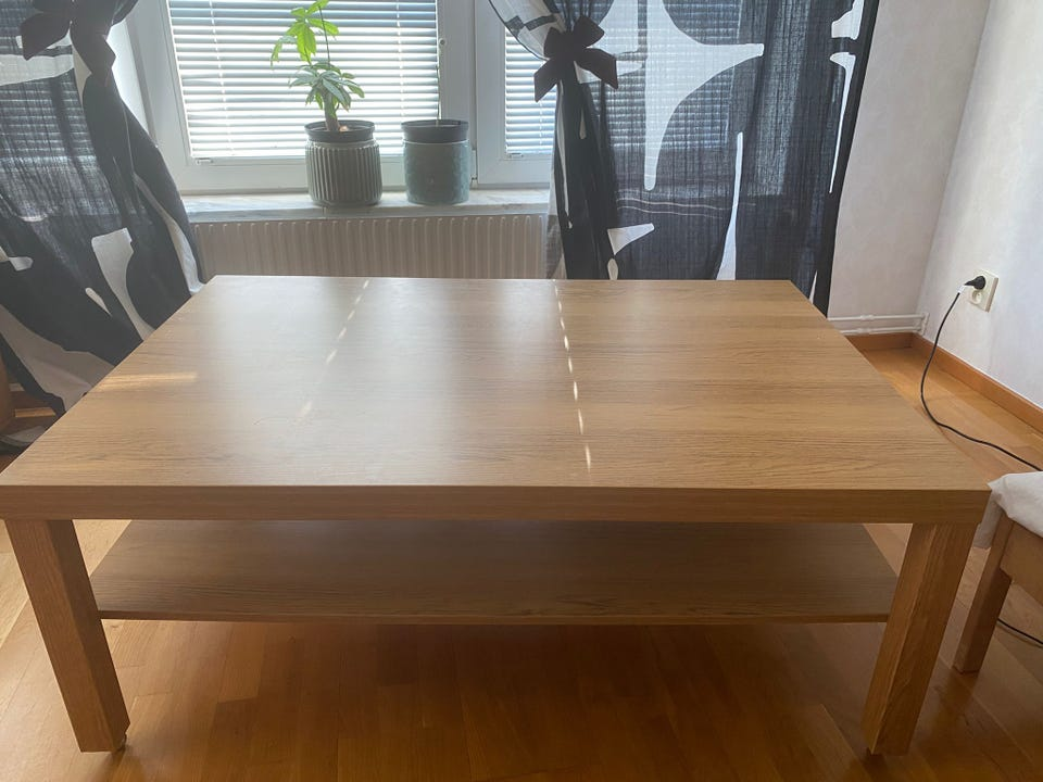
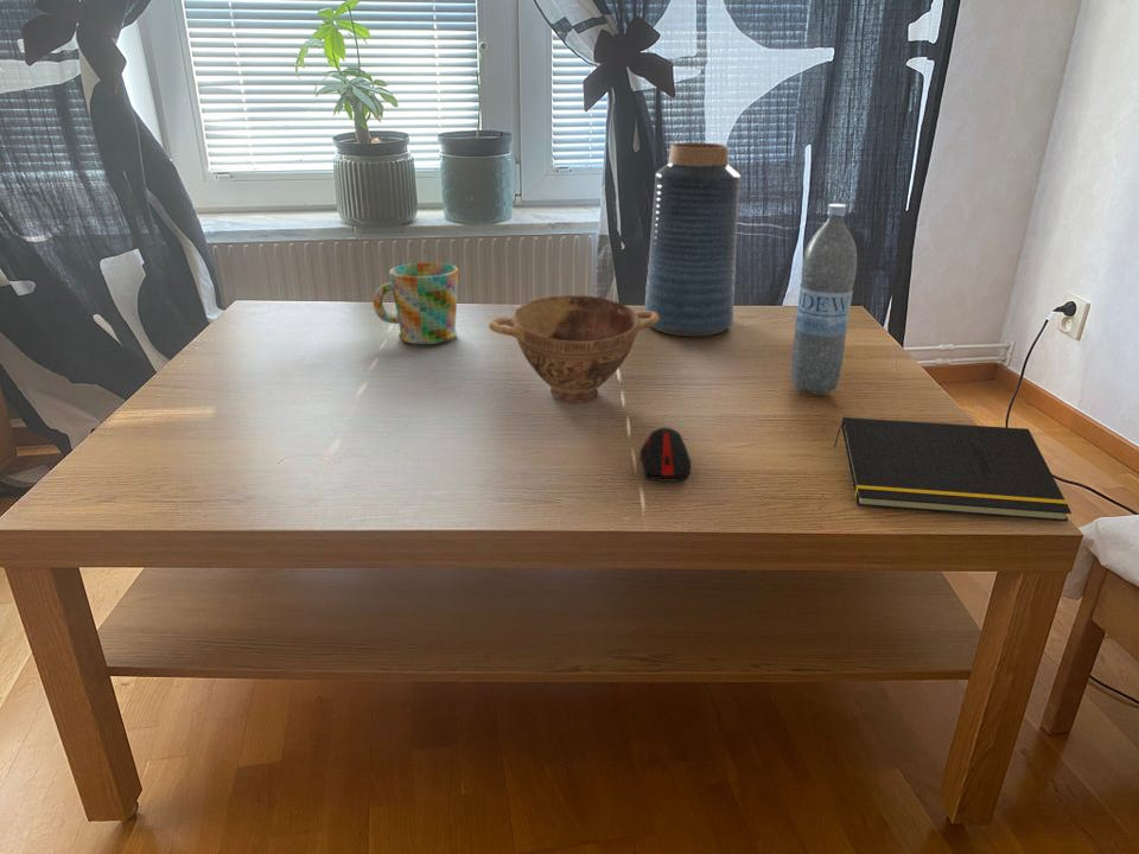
+ mug (416, 302)
+ bowl (574, 353)
+ vase (693, 238)
+ notepad (947, 465)
+ water bottle (823, 301)
+ computer mouse (666, 450)
